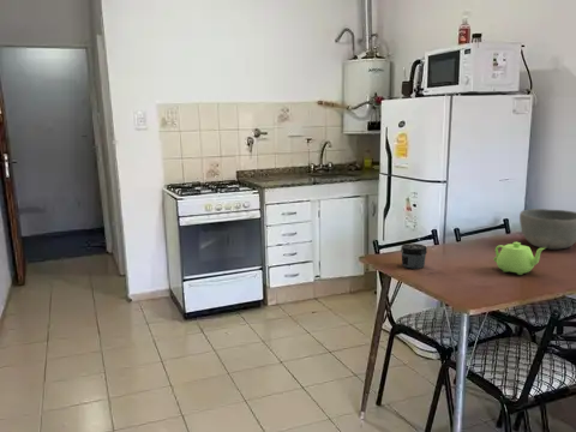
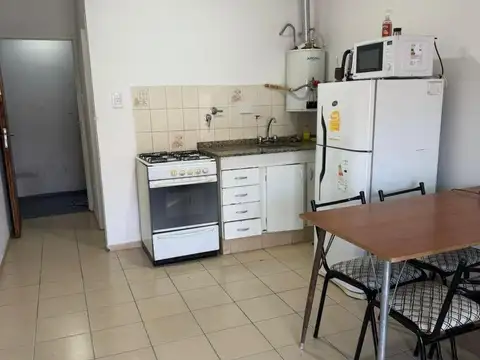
- teapot (518, 257)
- bowl (551, 228)
- jar (413, 256)
